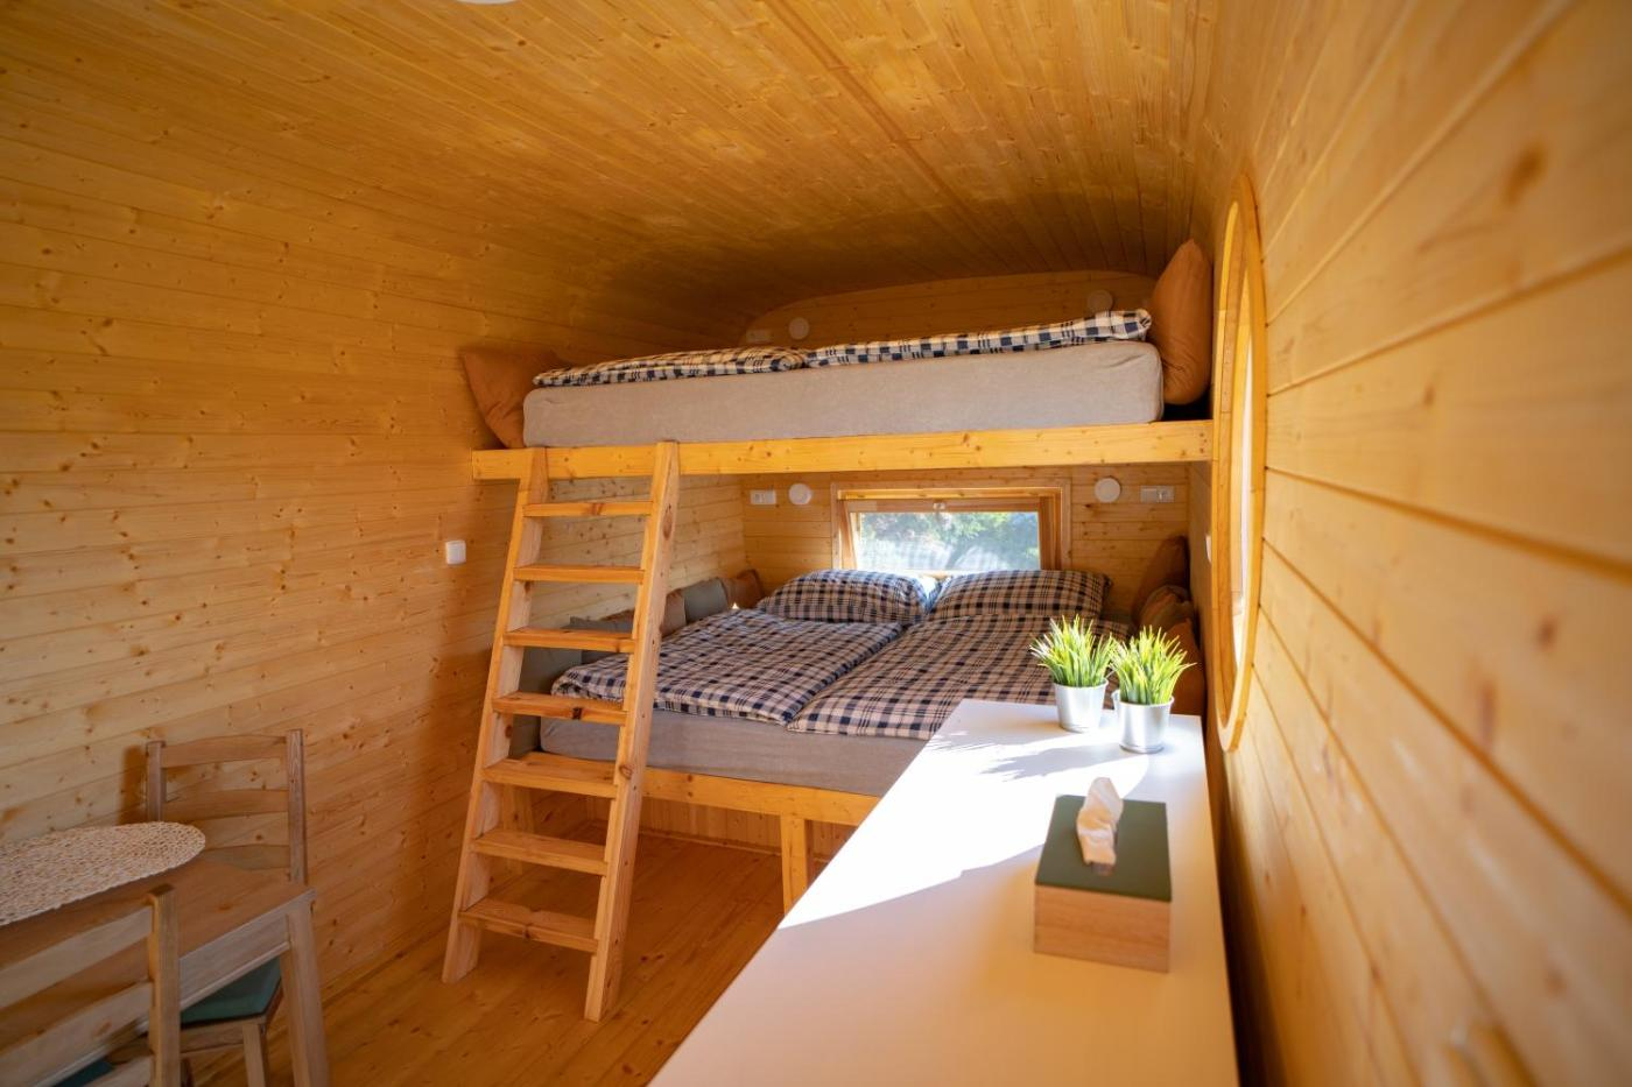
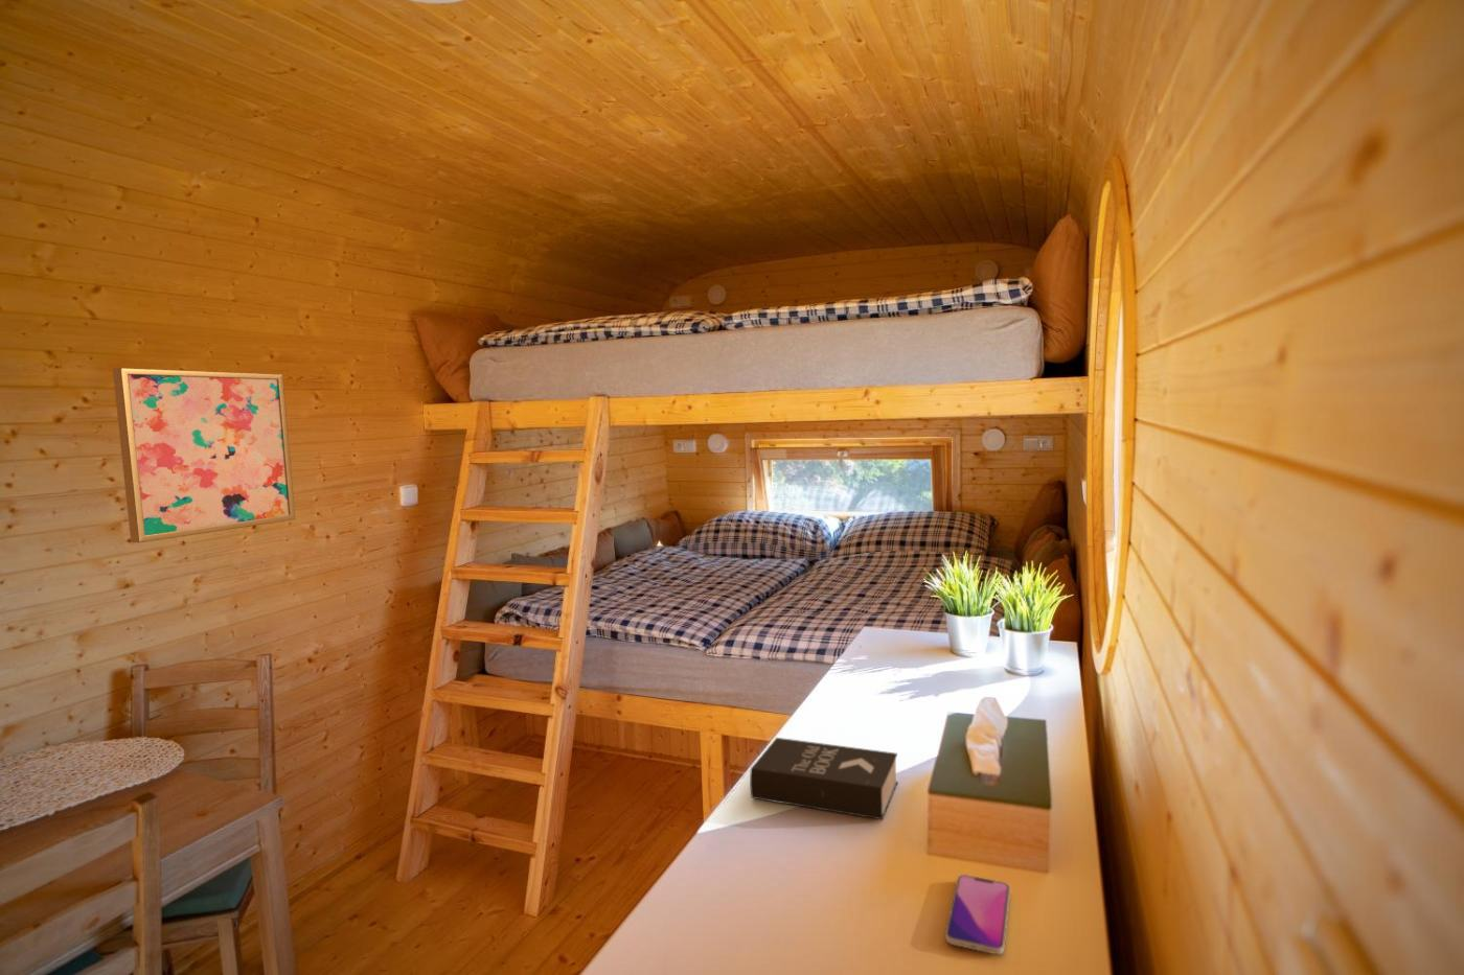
+ book (825, 776)
+ smartphone (979, 911)
+ wall art (212, 452)
